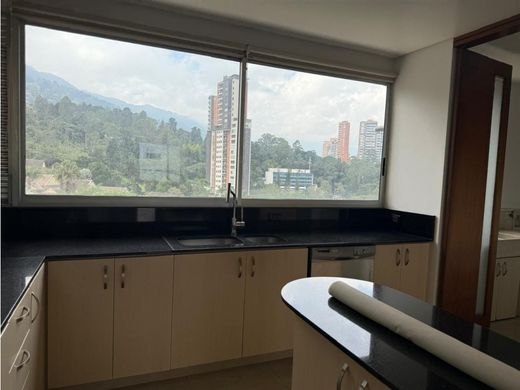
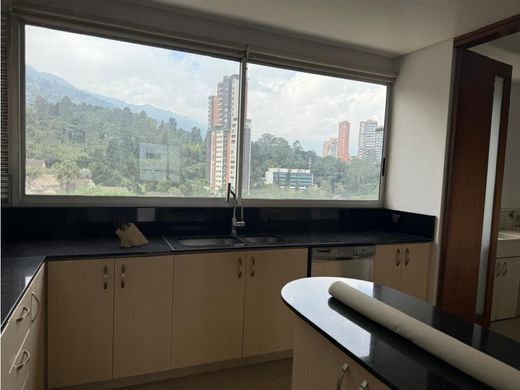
+ knife block (130, 230)
